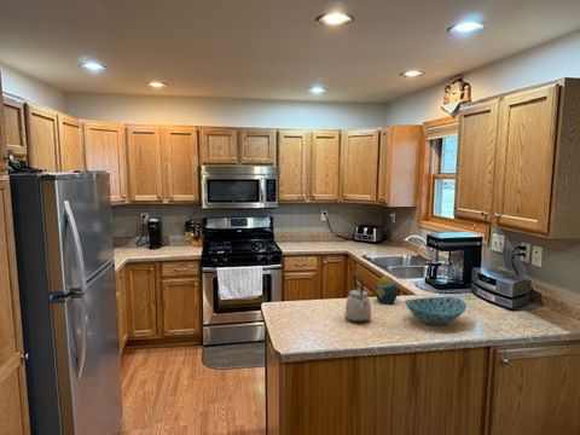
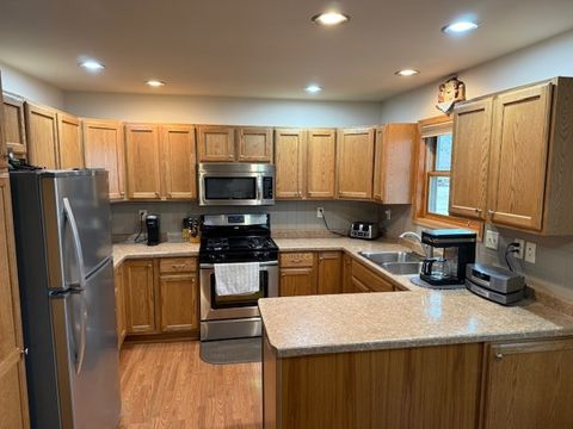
- kettle (359, 298)
- bowl (434, 311)
- decorative egg (385, 289)
